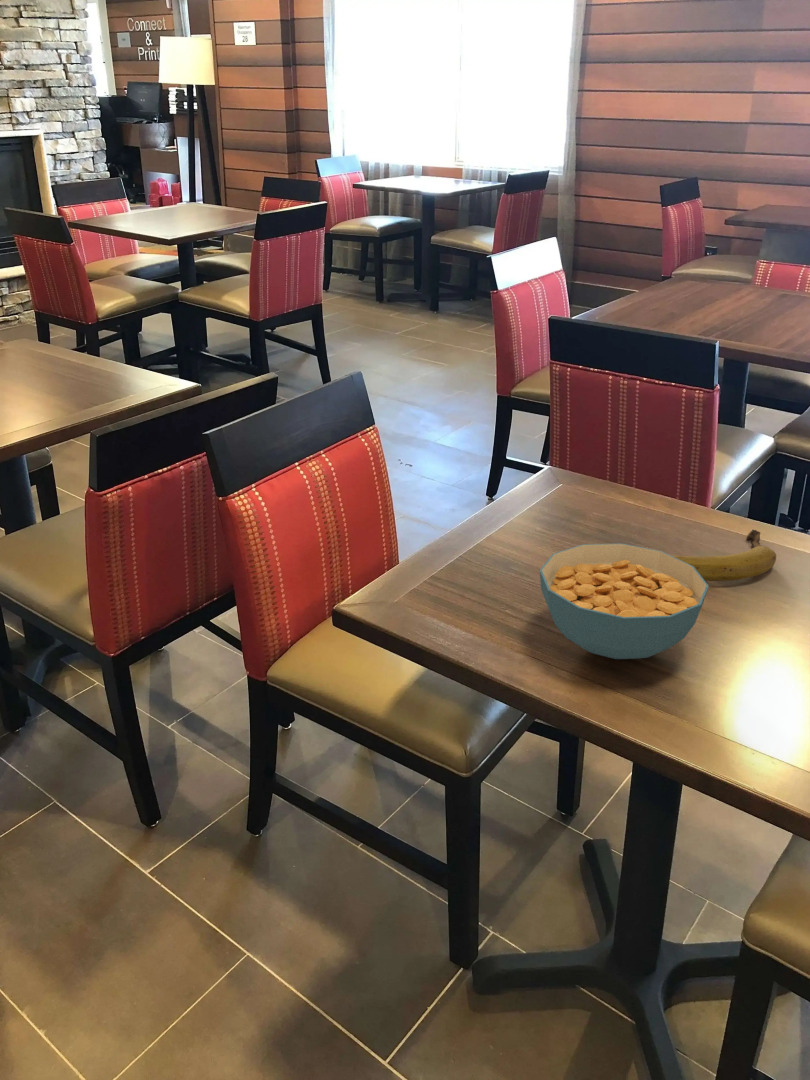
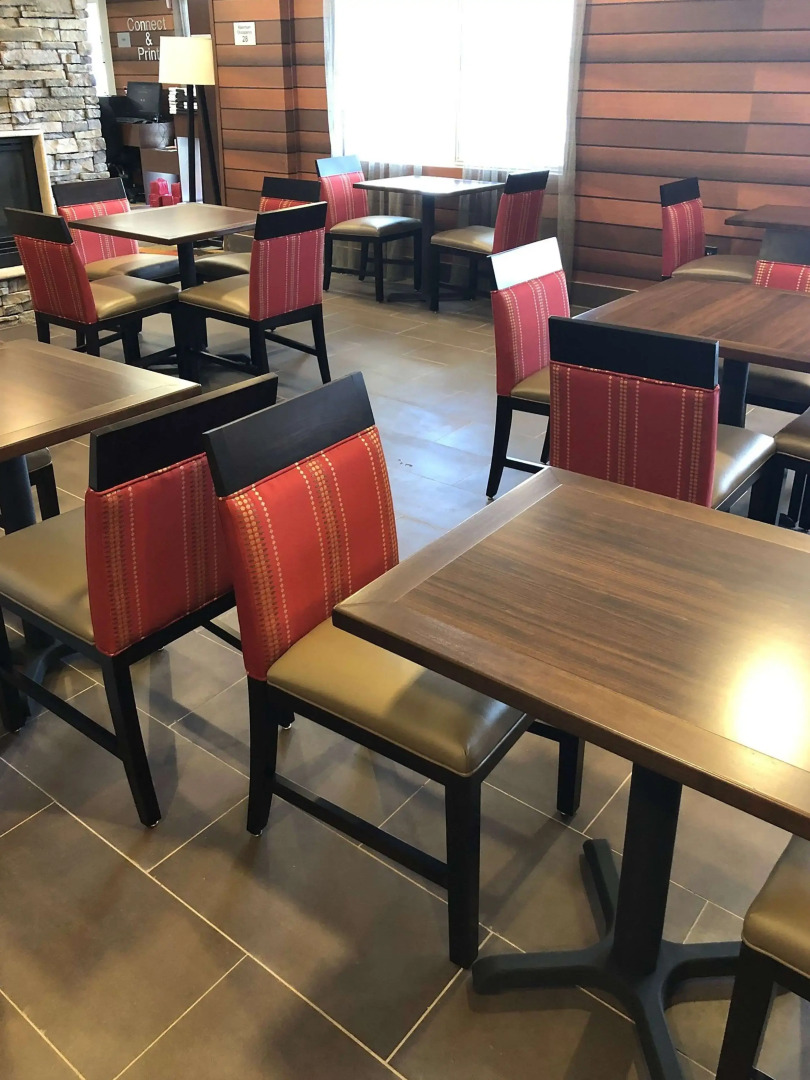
- cereal bowl (618, 612)
- fruit (716, 556)
